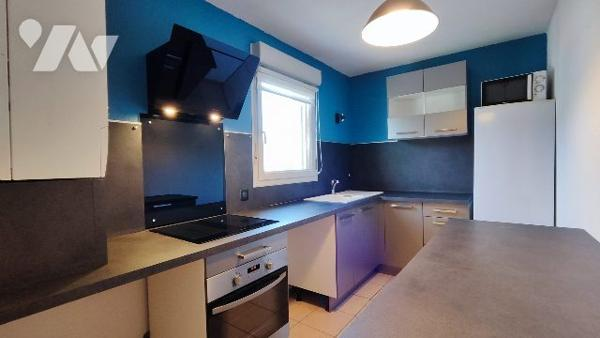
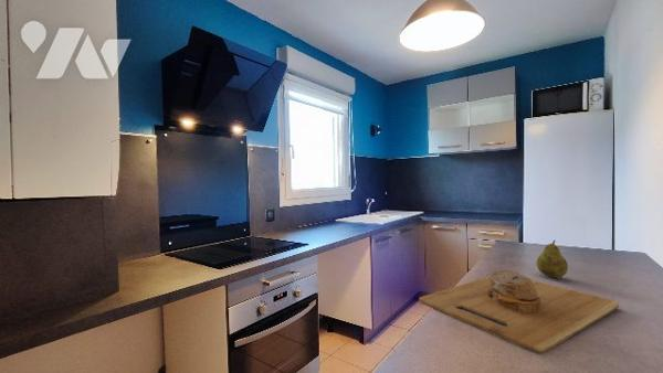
+ cutting board (515, 289)
+ fruit (551, 258)
